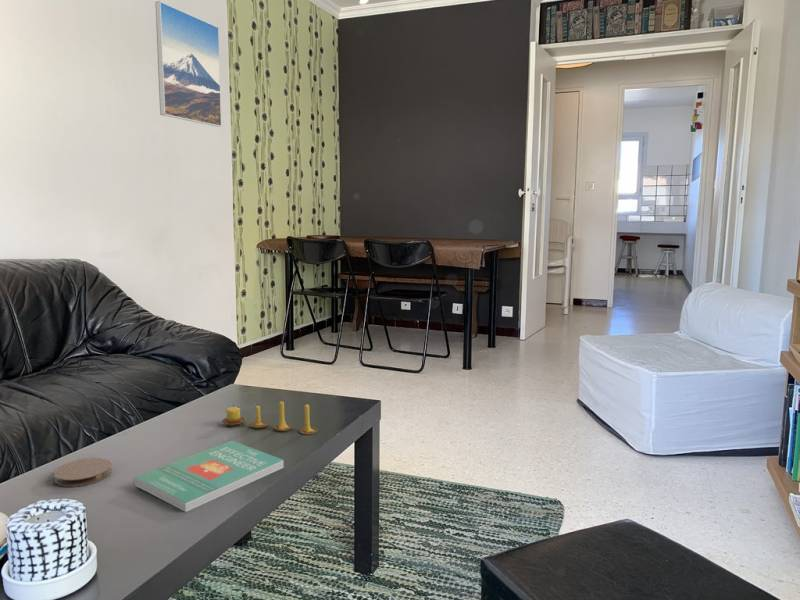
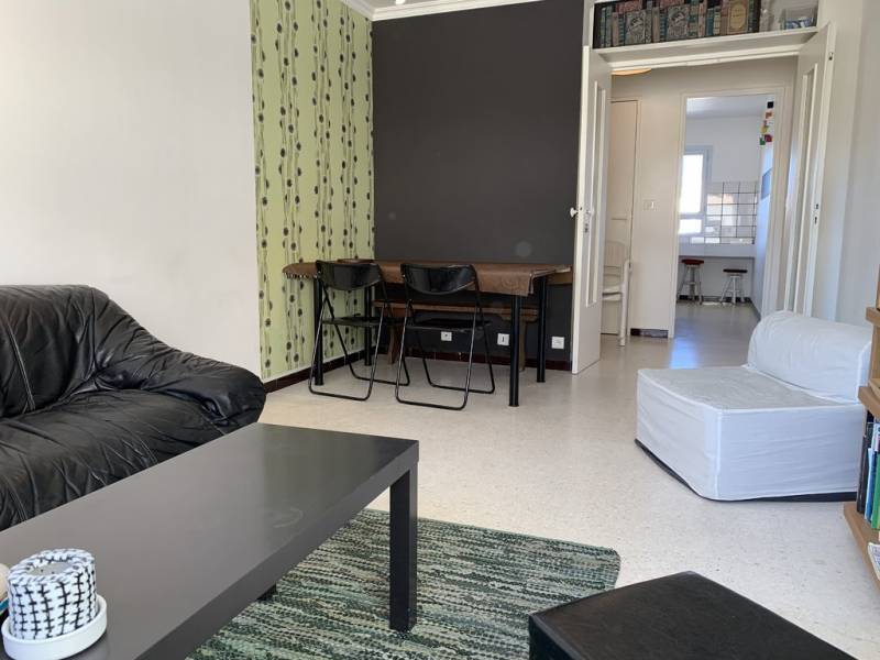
- candle (259, 411)
- book (211, 472)
- coaster (83, 471)
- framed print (190, 68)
